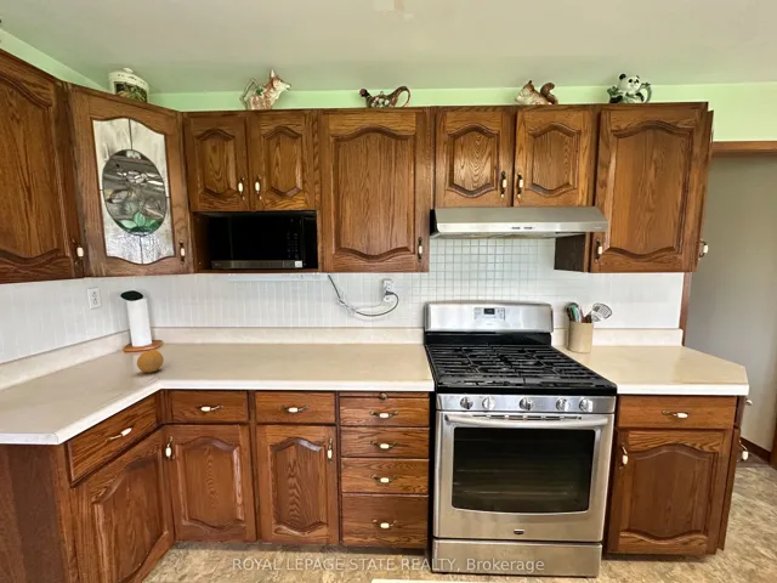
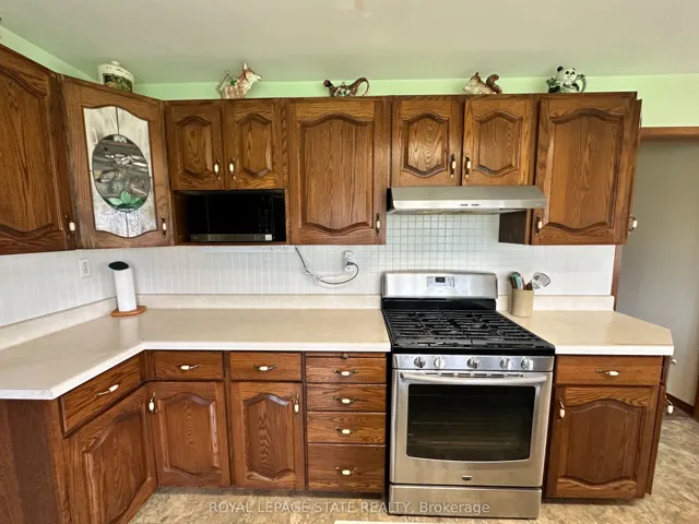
- fruit (149, 361)
